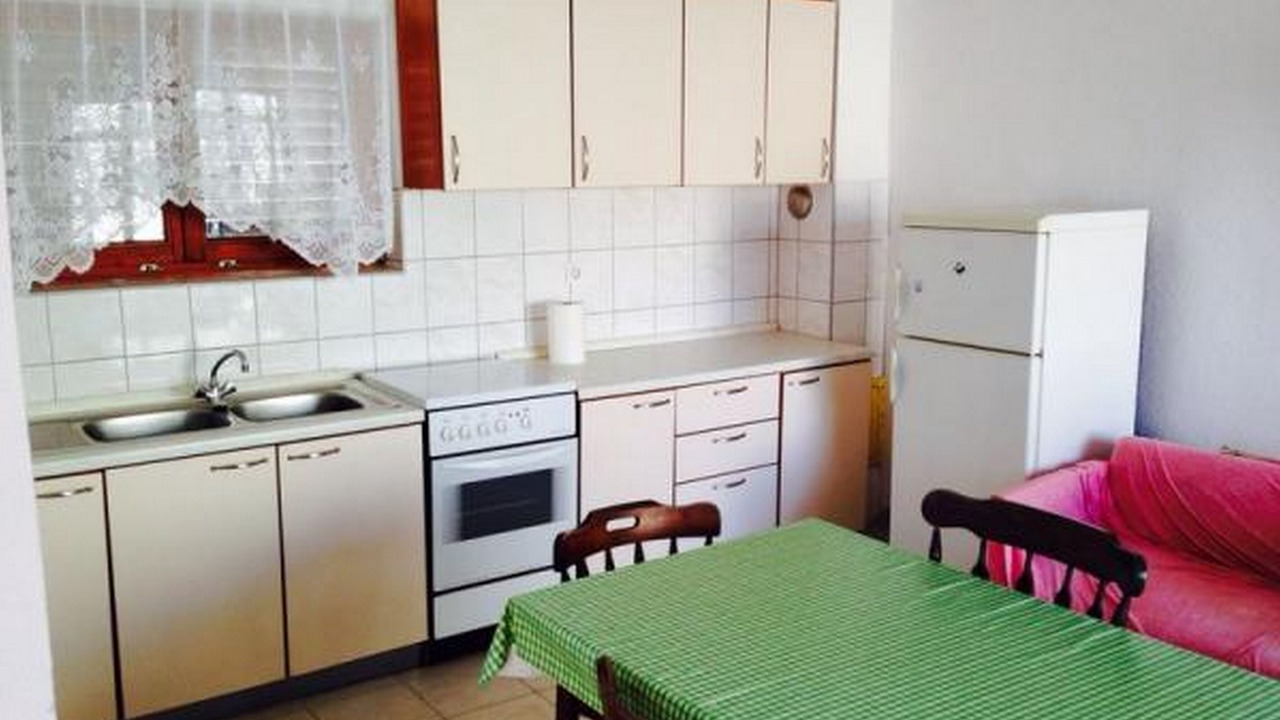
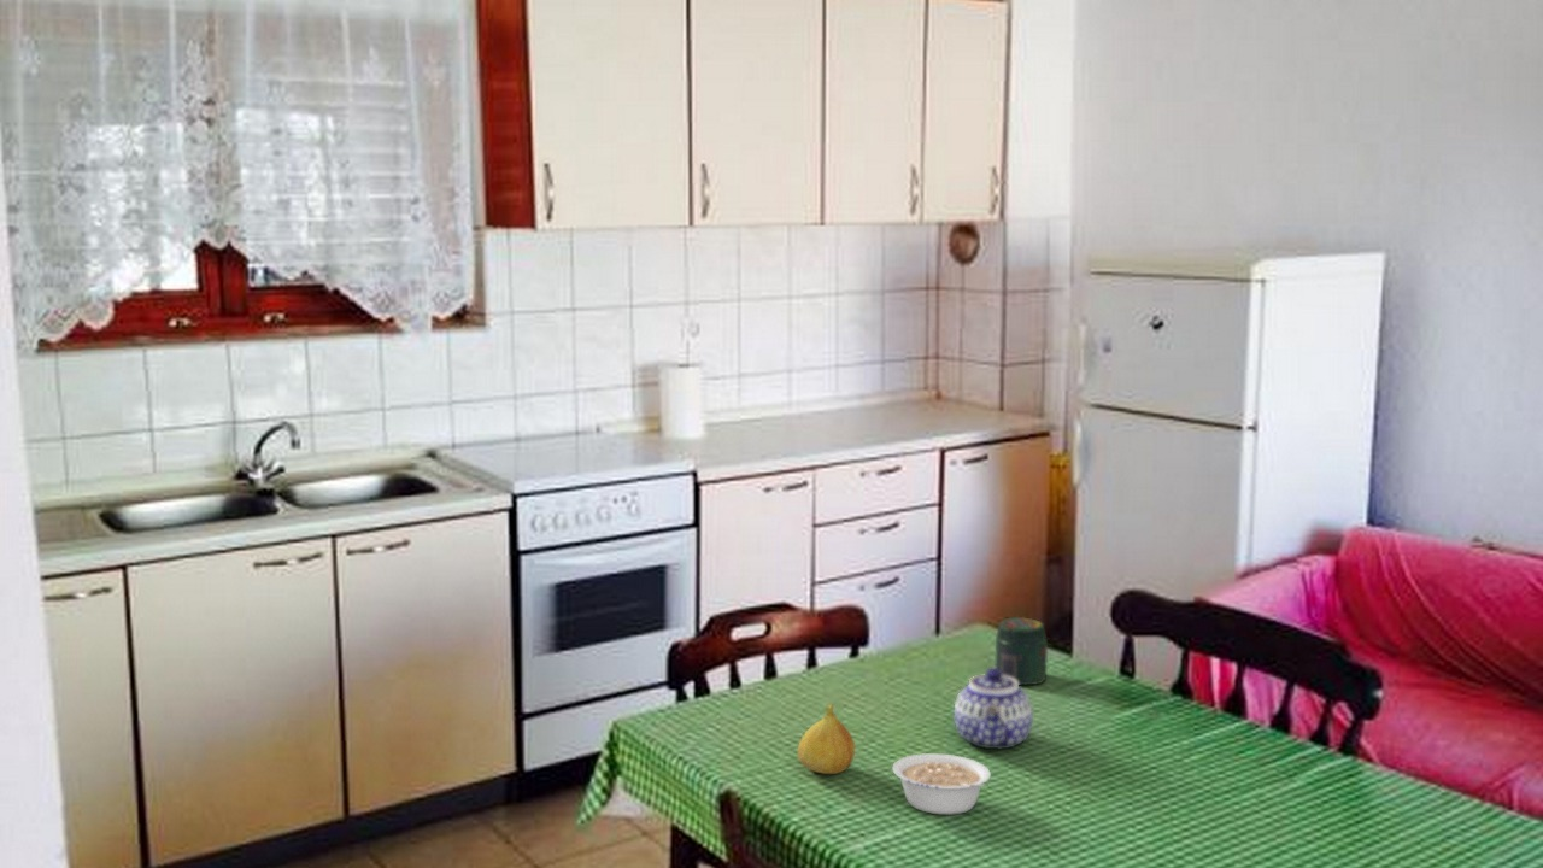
+ fruit (826, 737)
+ teapot (993, 703)
+ legume (944, 784)
+ jar (1021, 650)
